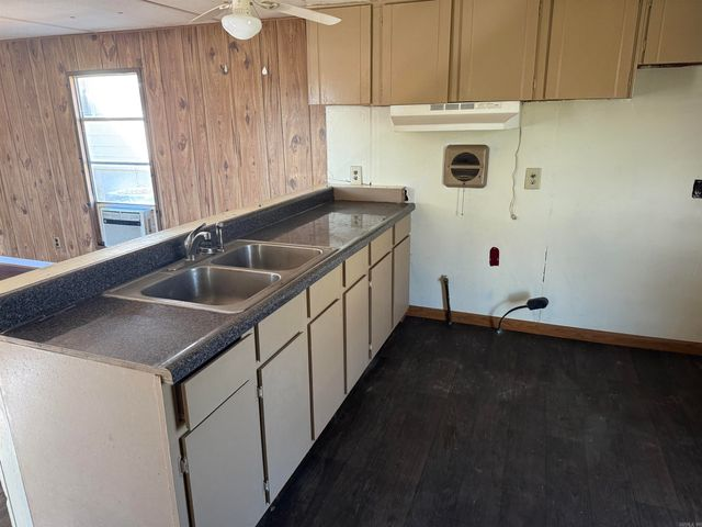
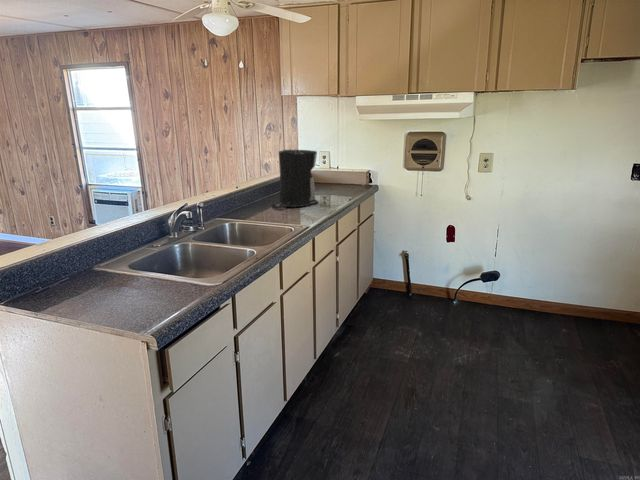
+ coffee maker (291, 177)
